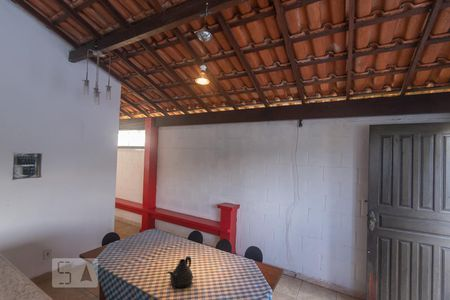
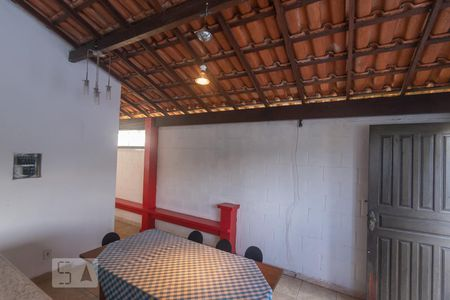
- teapot (178, 273)
